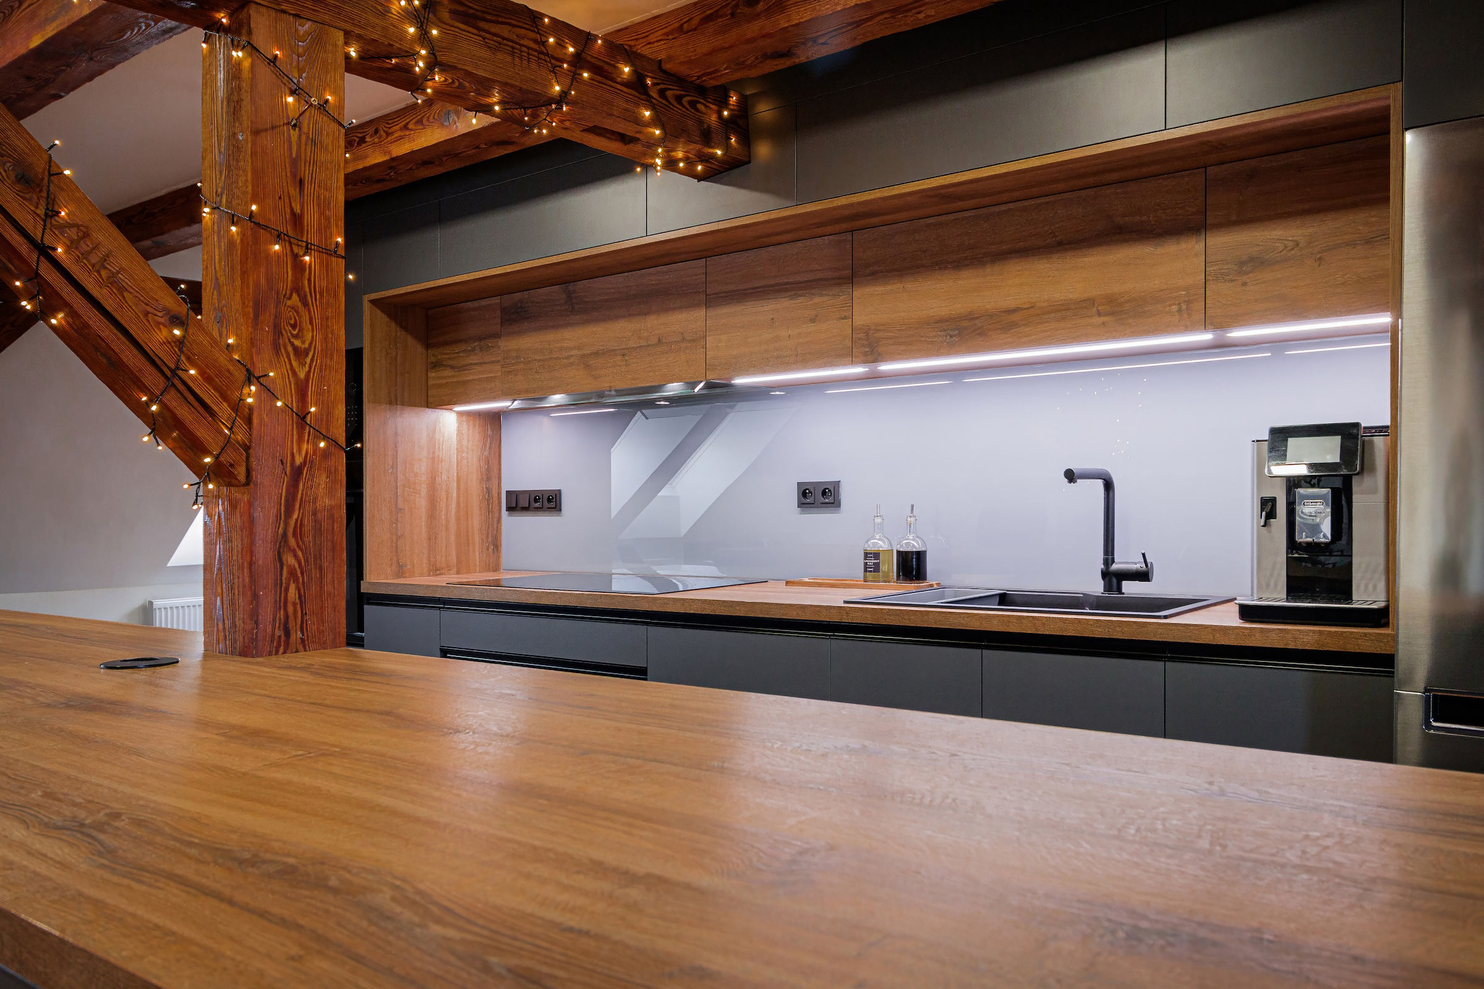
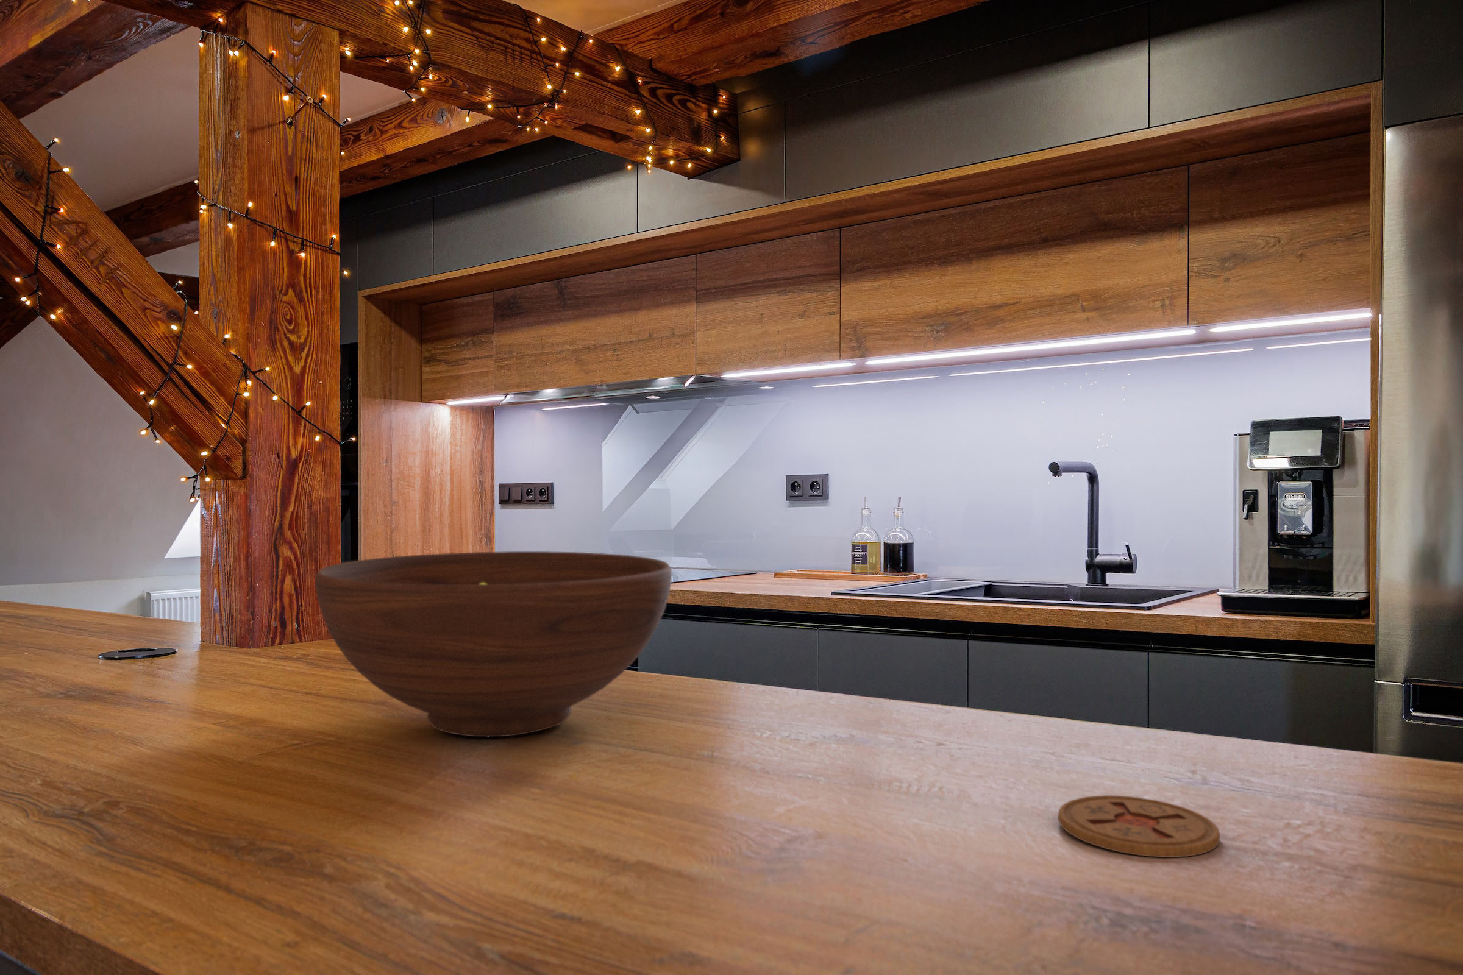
+ fruit bowl (501, 644)
+ coaster (1136, 824)
